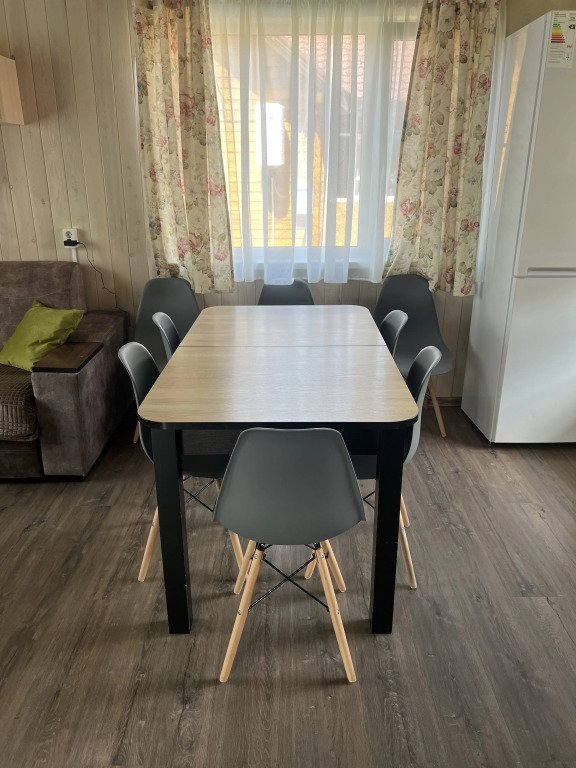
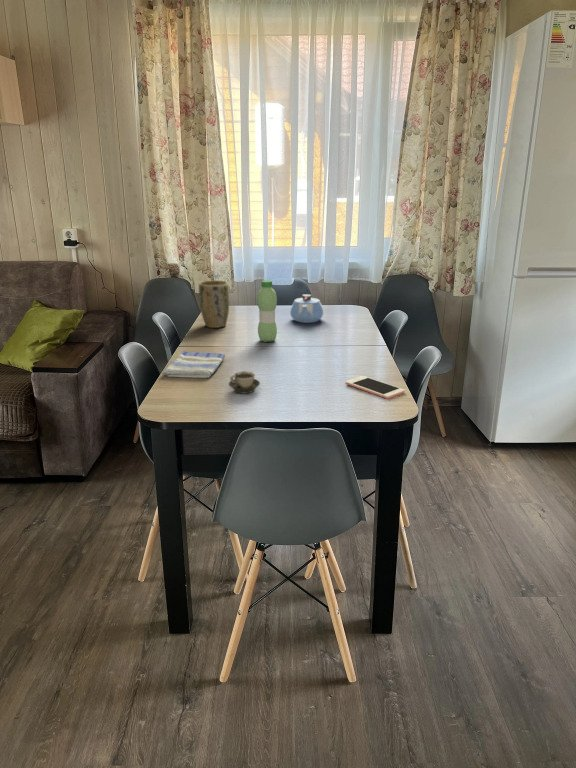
+ plant pot (214, 304)
+ cup (244, 382)
+ water bottle (267, 311)
+ cell phone (374, 386)
+ dish towel (195, 363)
+ teapot (306, 308)
